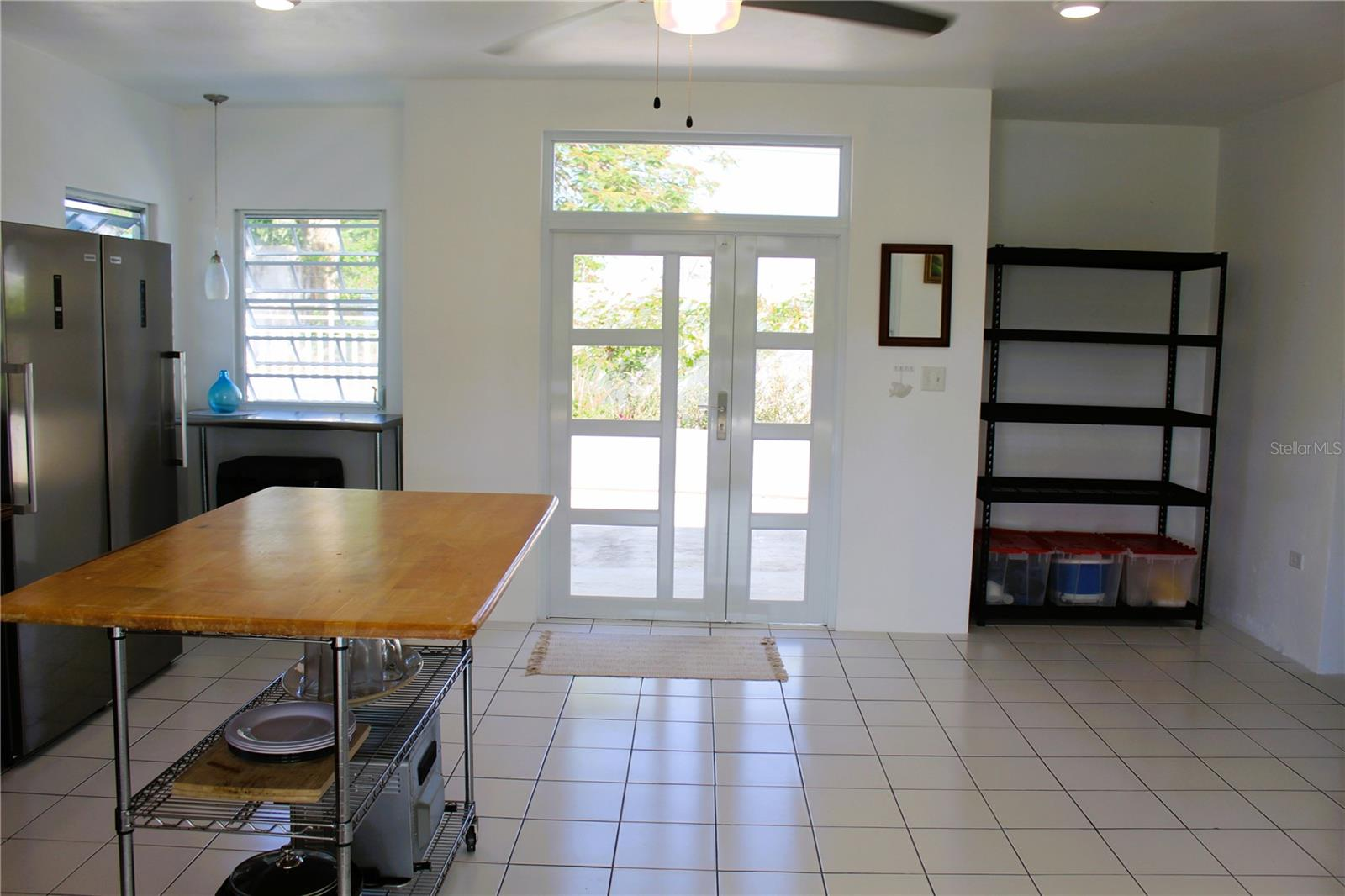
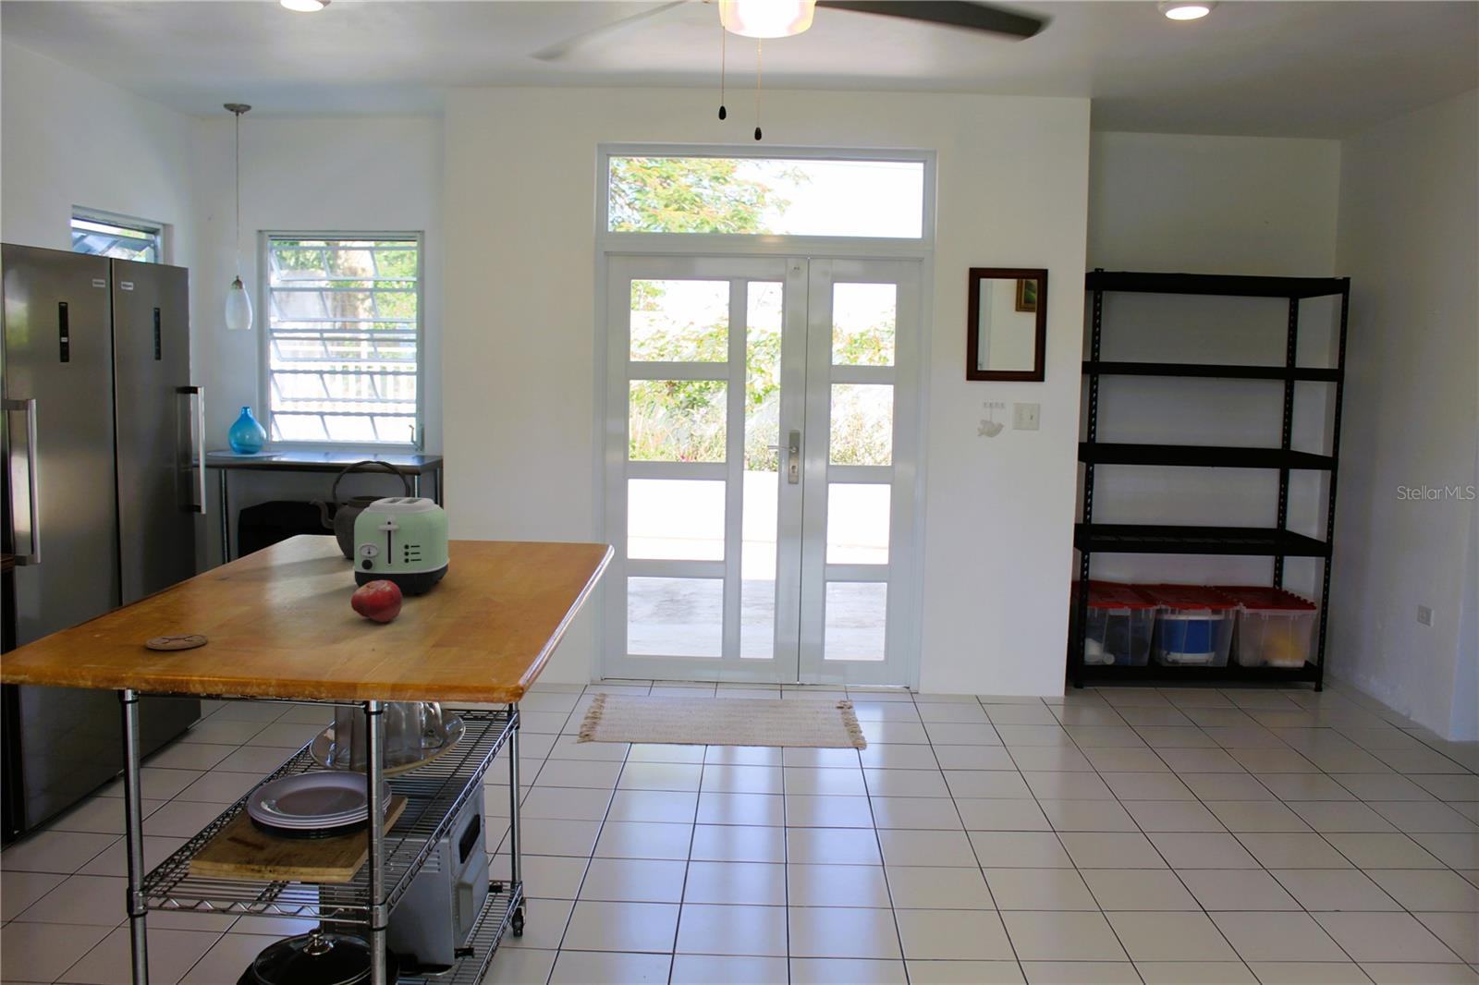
+ fruit (378, 600)
+ kettle (362, 508)
+ toaster (401, 544)
+ coaster (177, 641)
